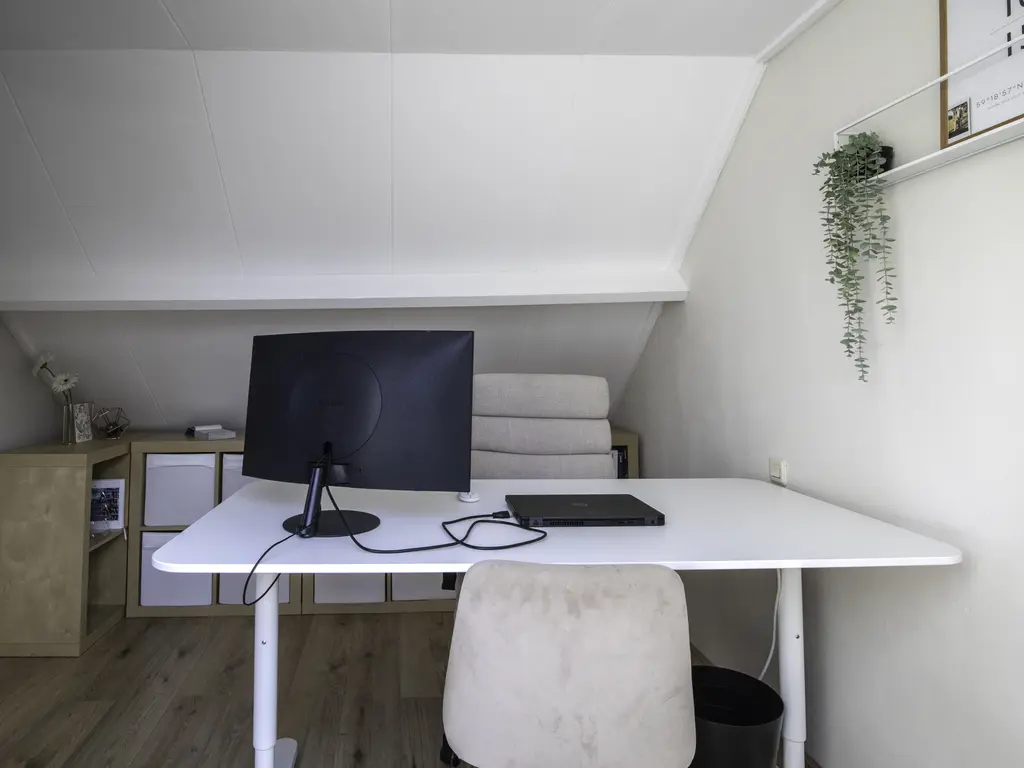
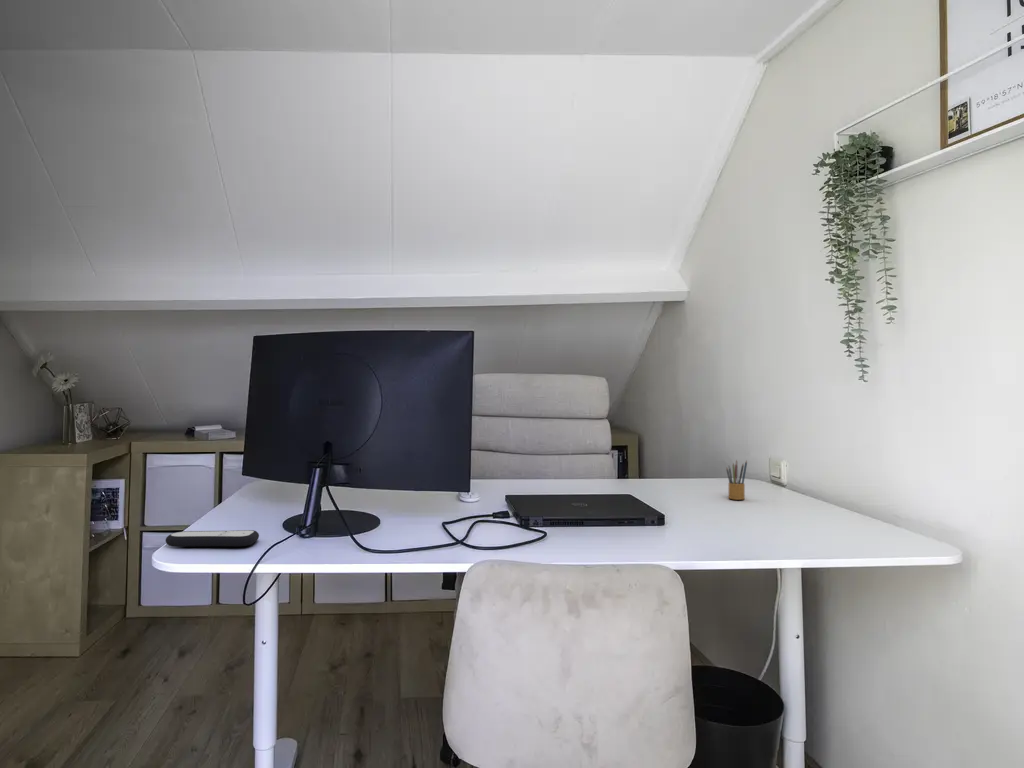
+ remote control (212, 538)
+ pencil box (737, 479)
